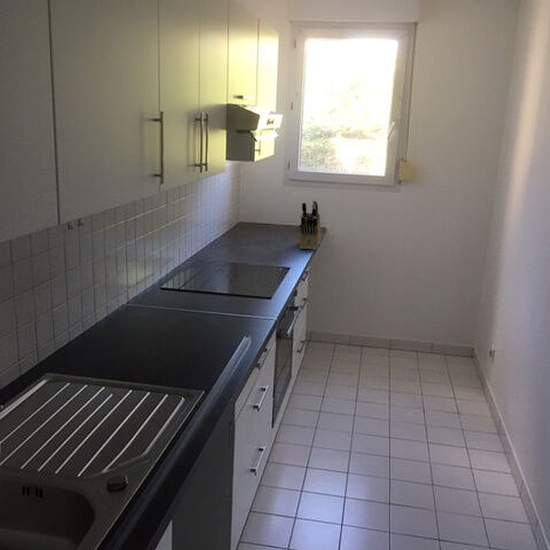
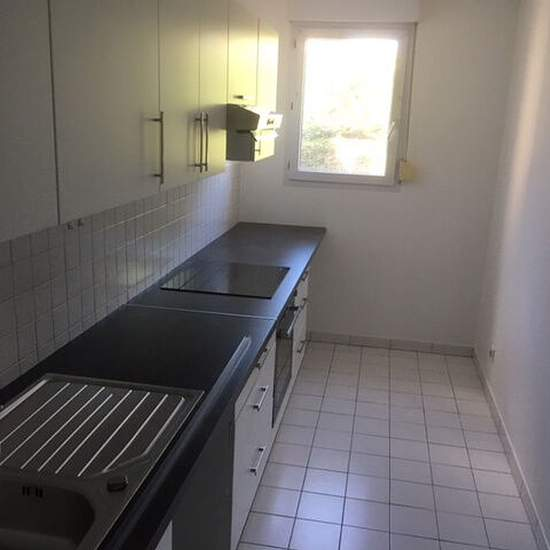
- knife block (310, 222)
